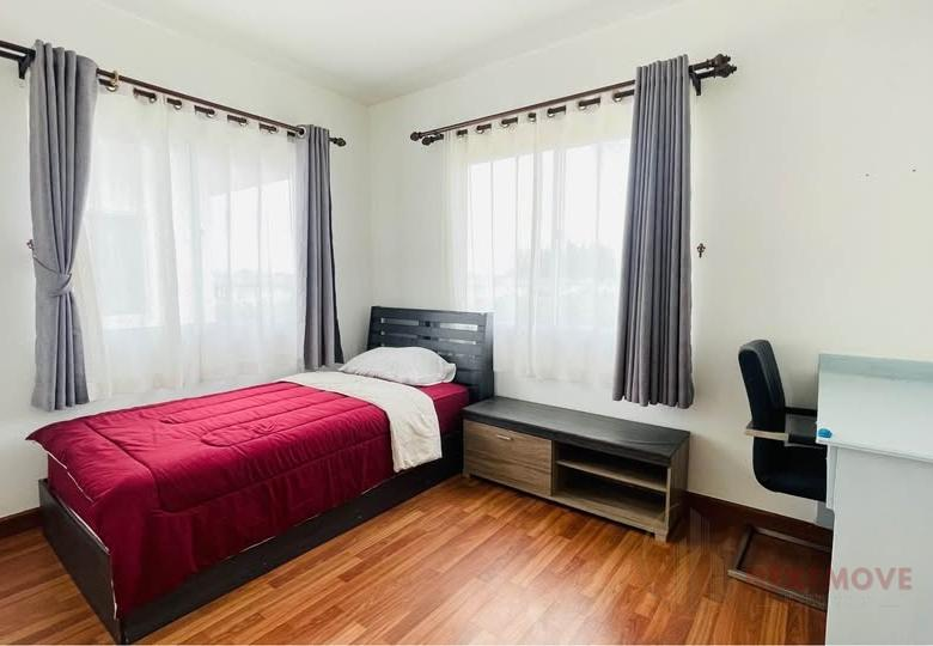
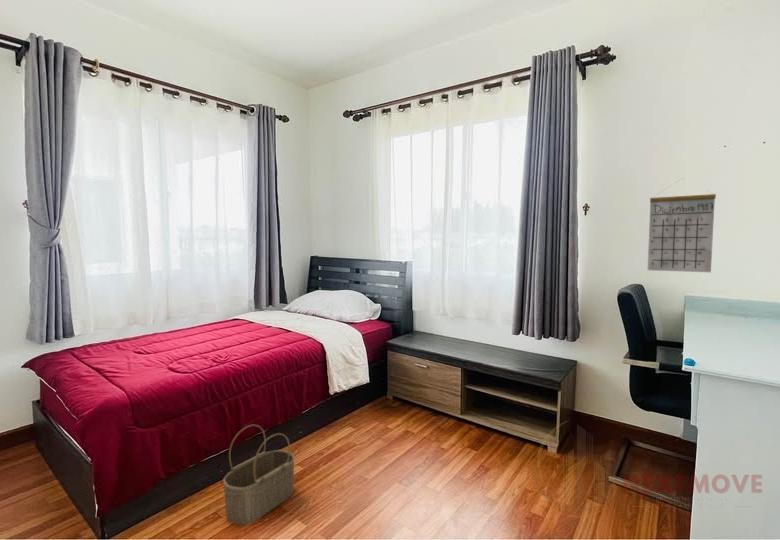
+ wicker basket (260, 467)
+ calendar (680, 224)
